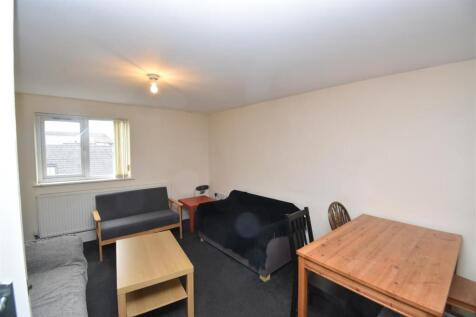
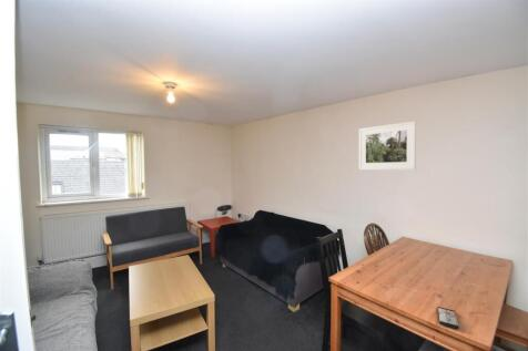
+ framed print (385, 147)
+ smartphone (447, 317)
